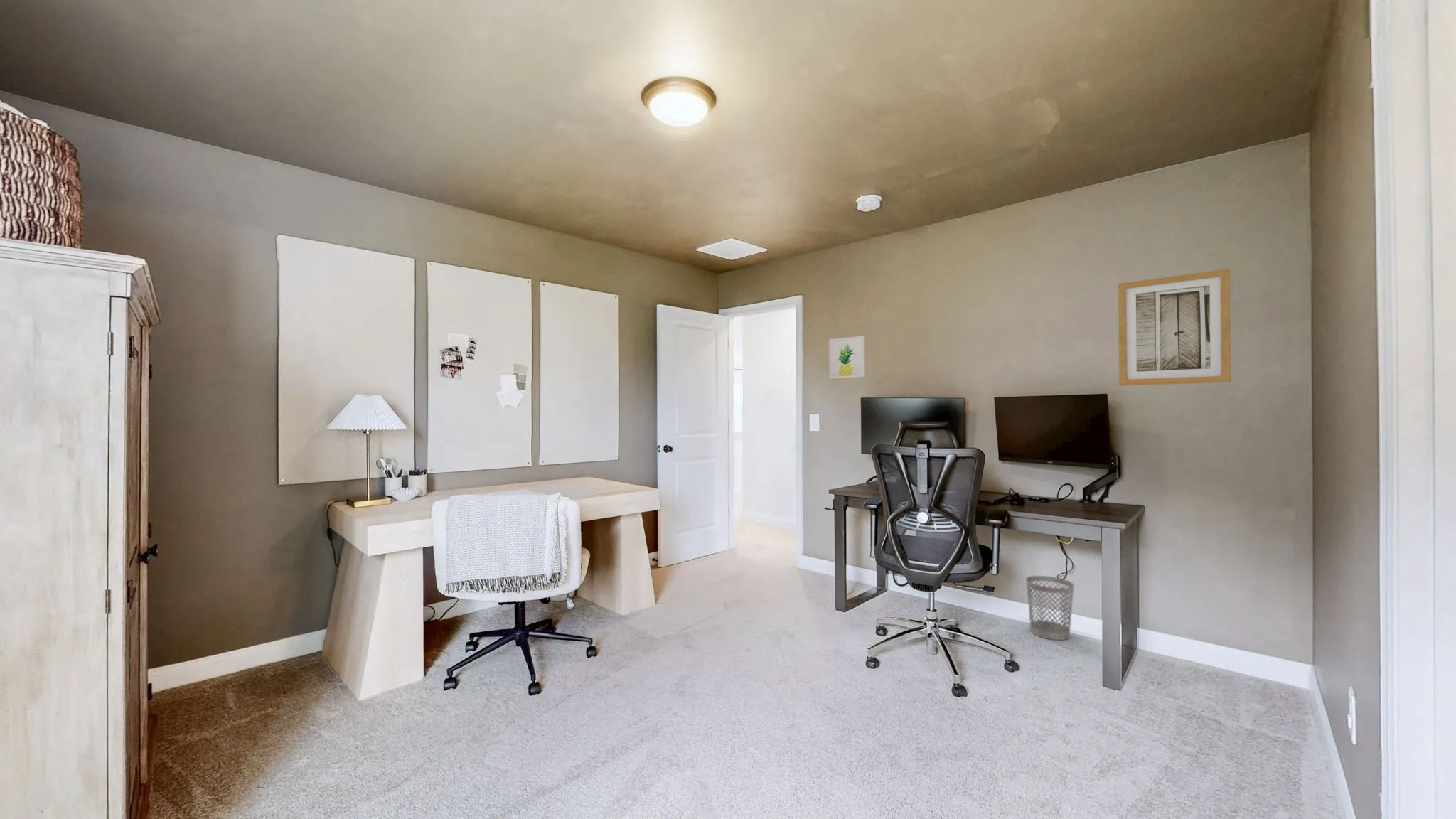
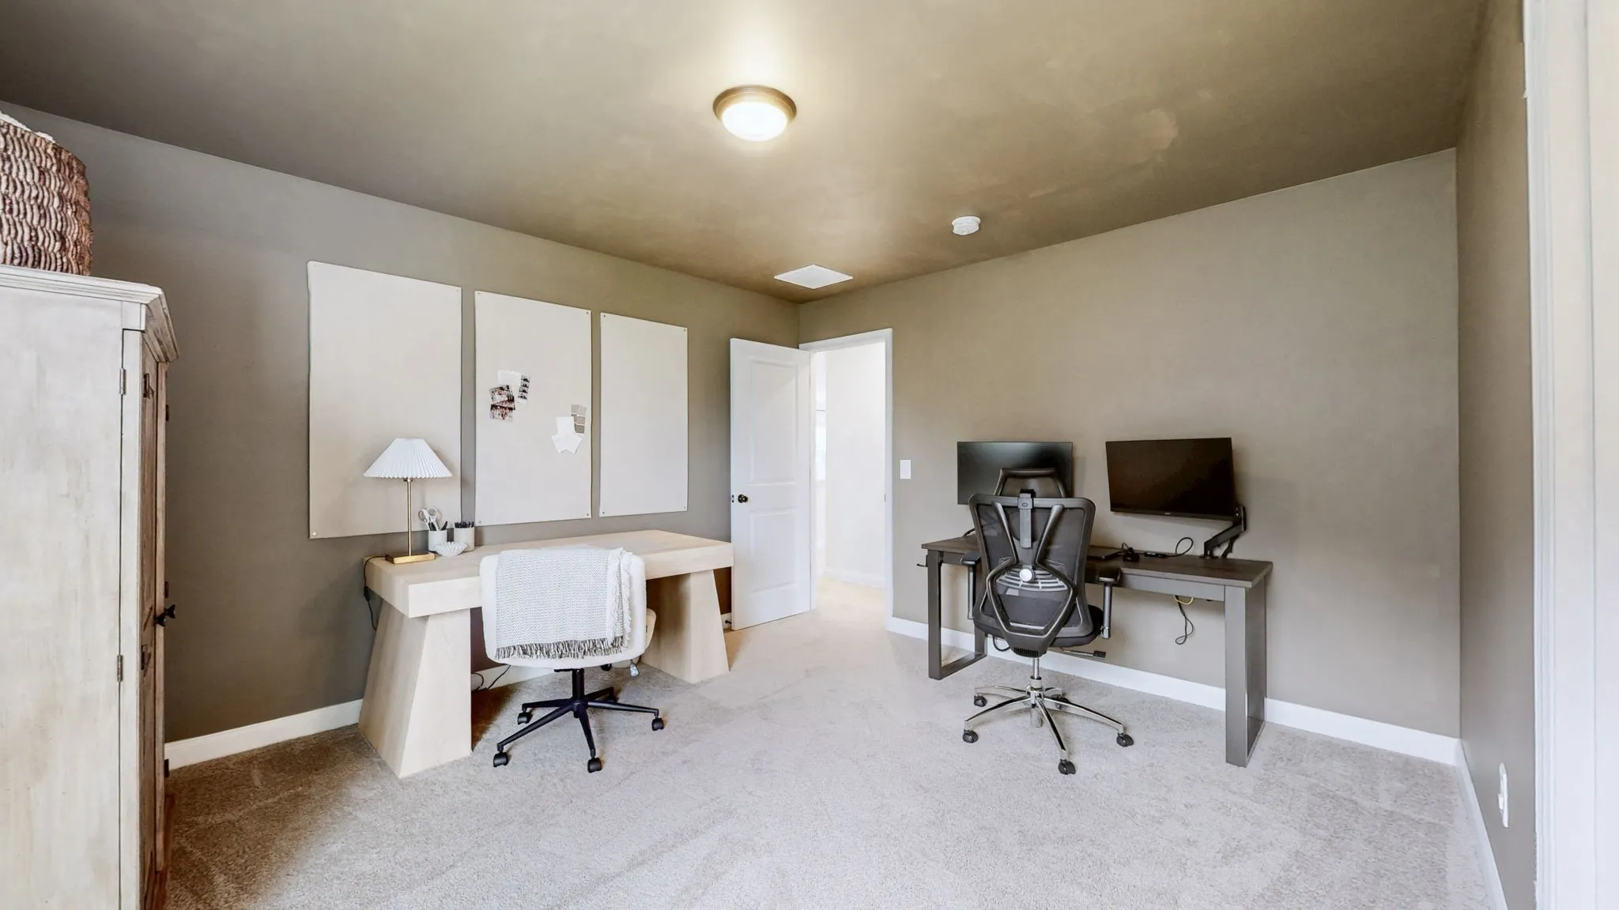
- wastebasket (1049, 607)
- wall art (846, 358)
- wall art (1172, 330)
